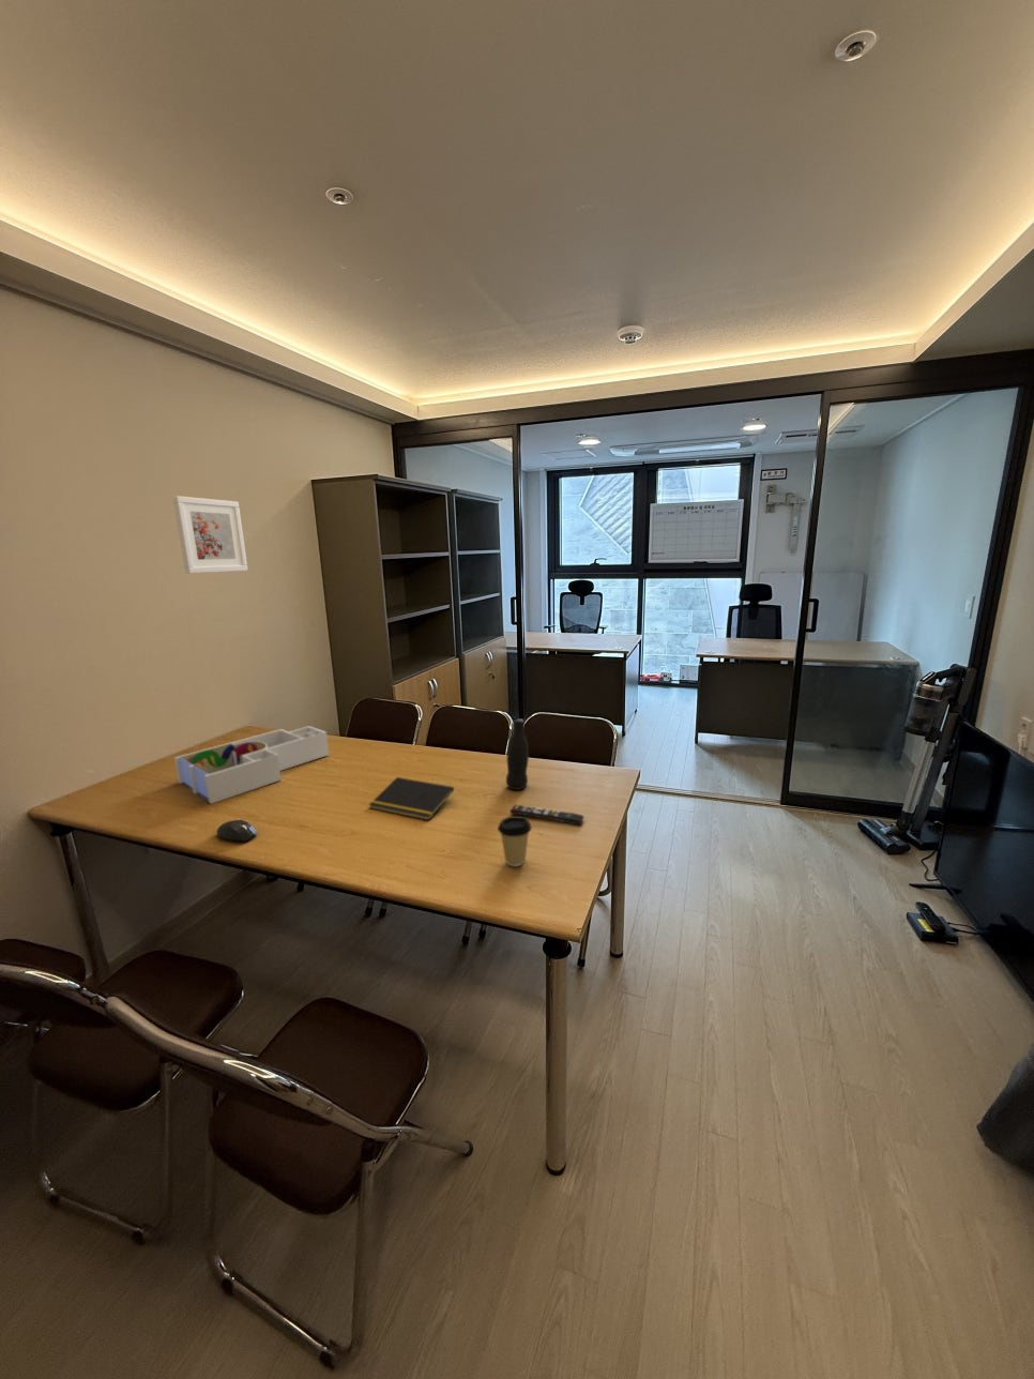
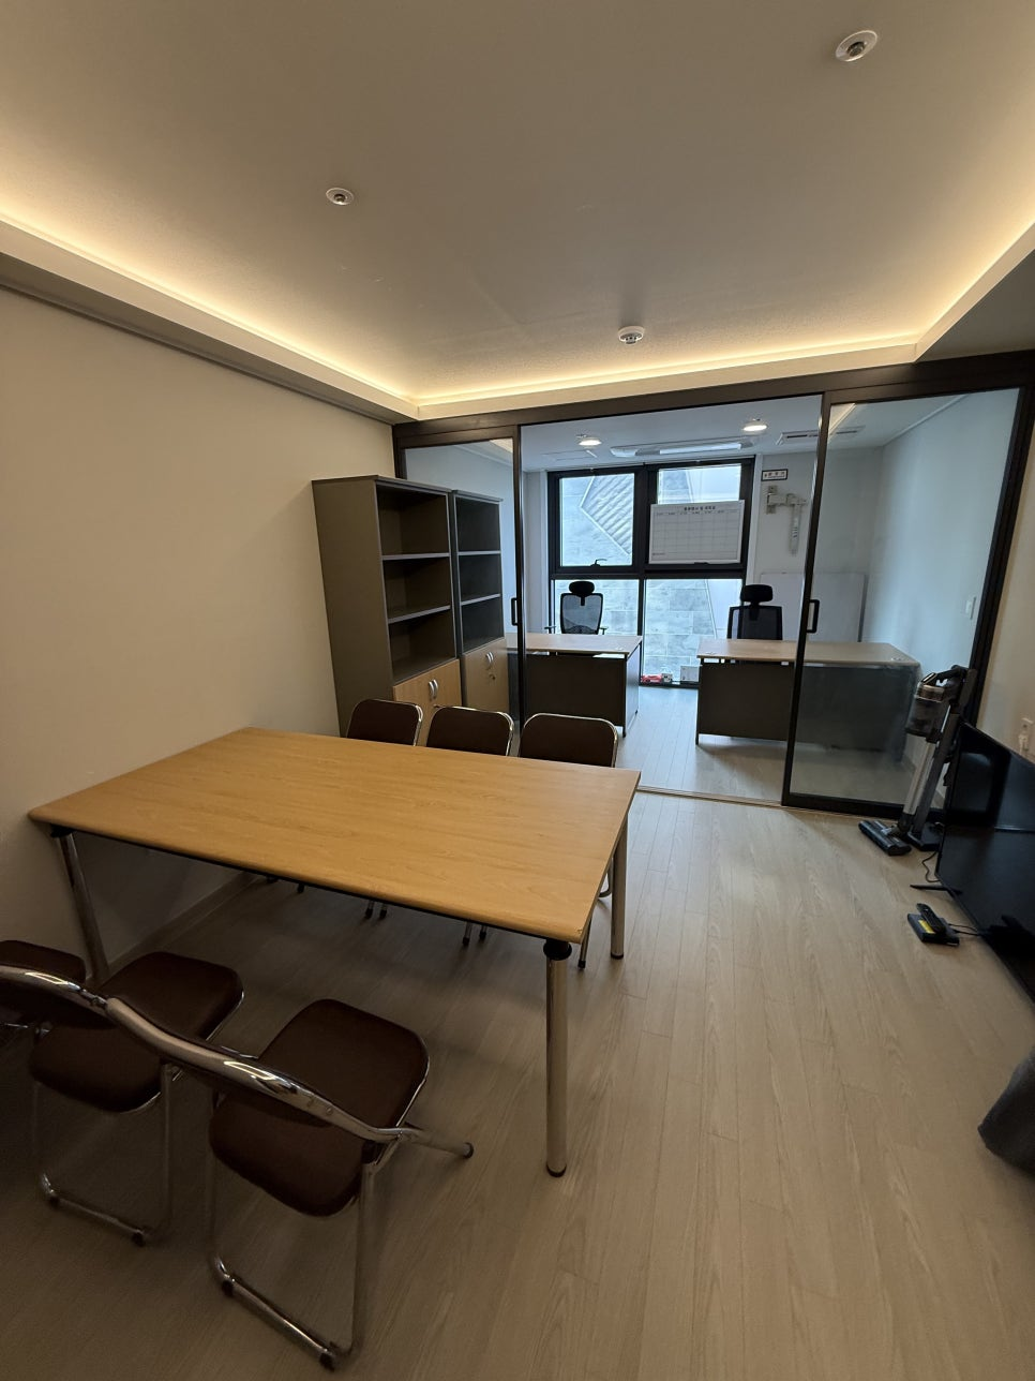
- desk organizer (261, 758)
- bottle (516, 752)
- notepad (412, 797)
- remote control (546, 813)
- coffee cup (515, 840)
- mouse (235, 828)
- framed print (213, 535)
